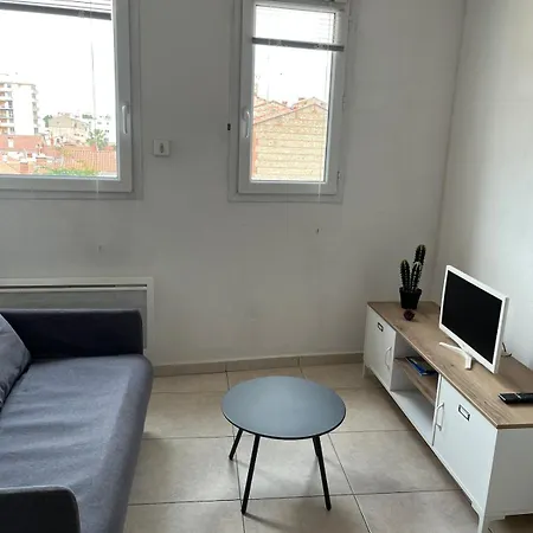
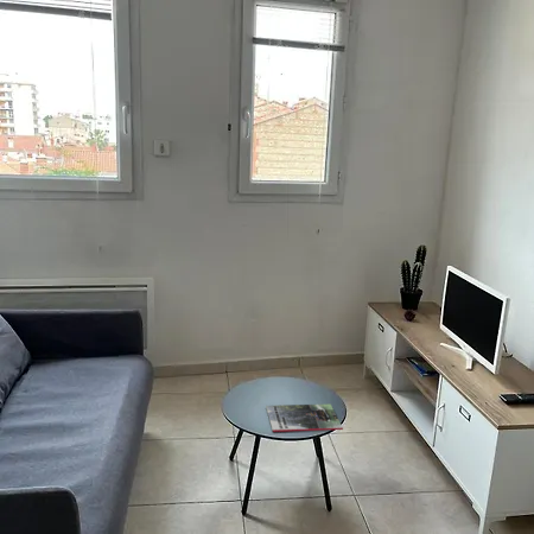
+ magazine (303, 417)
